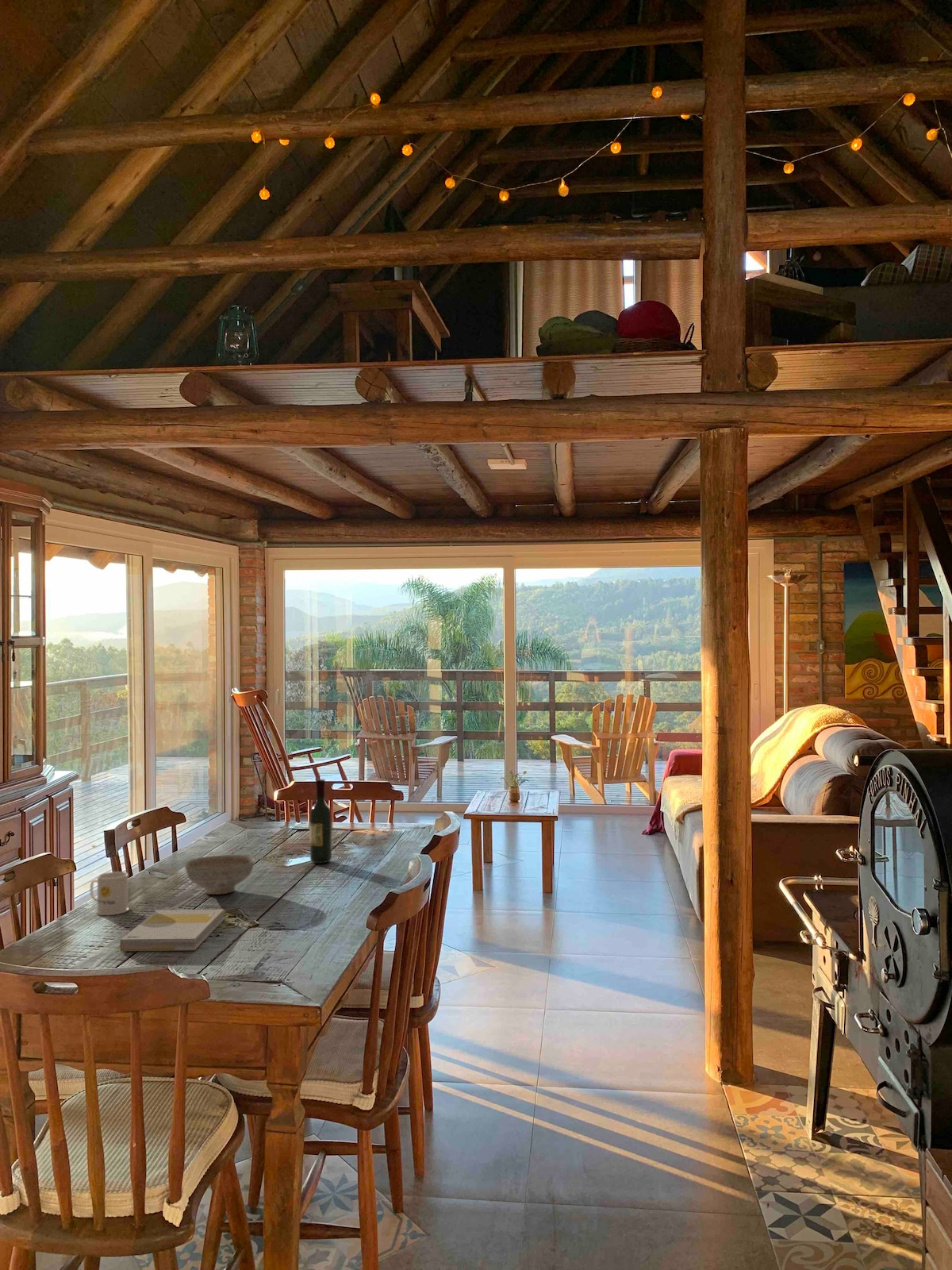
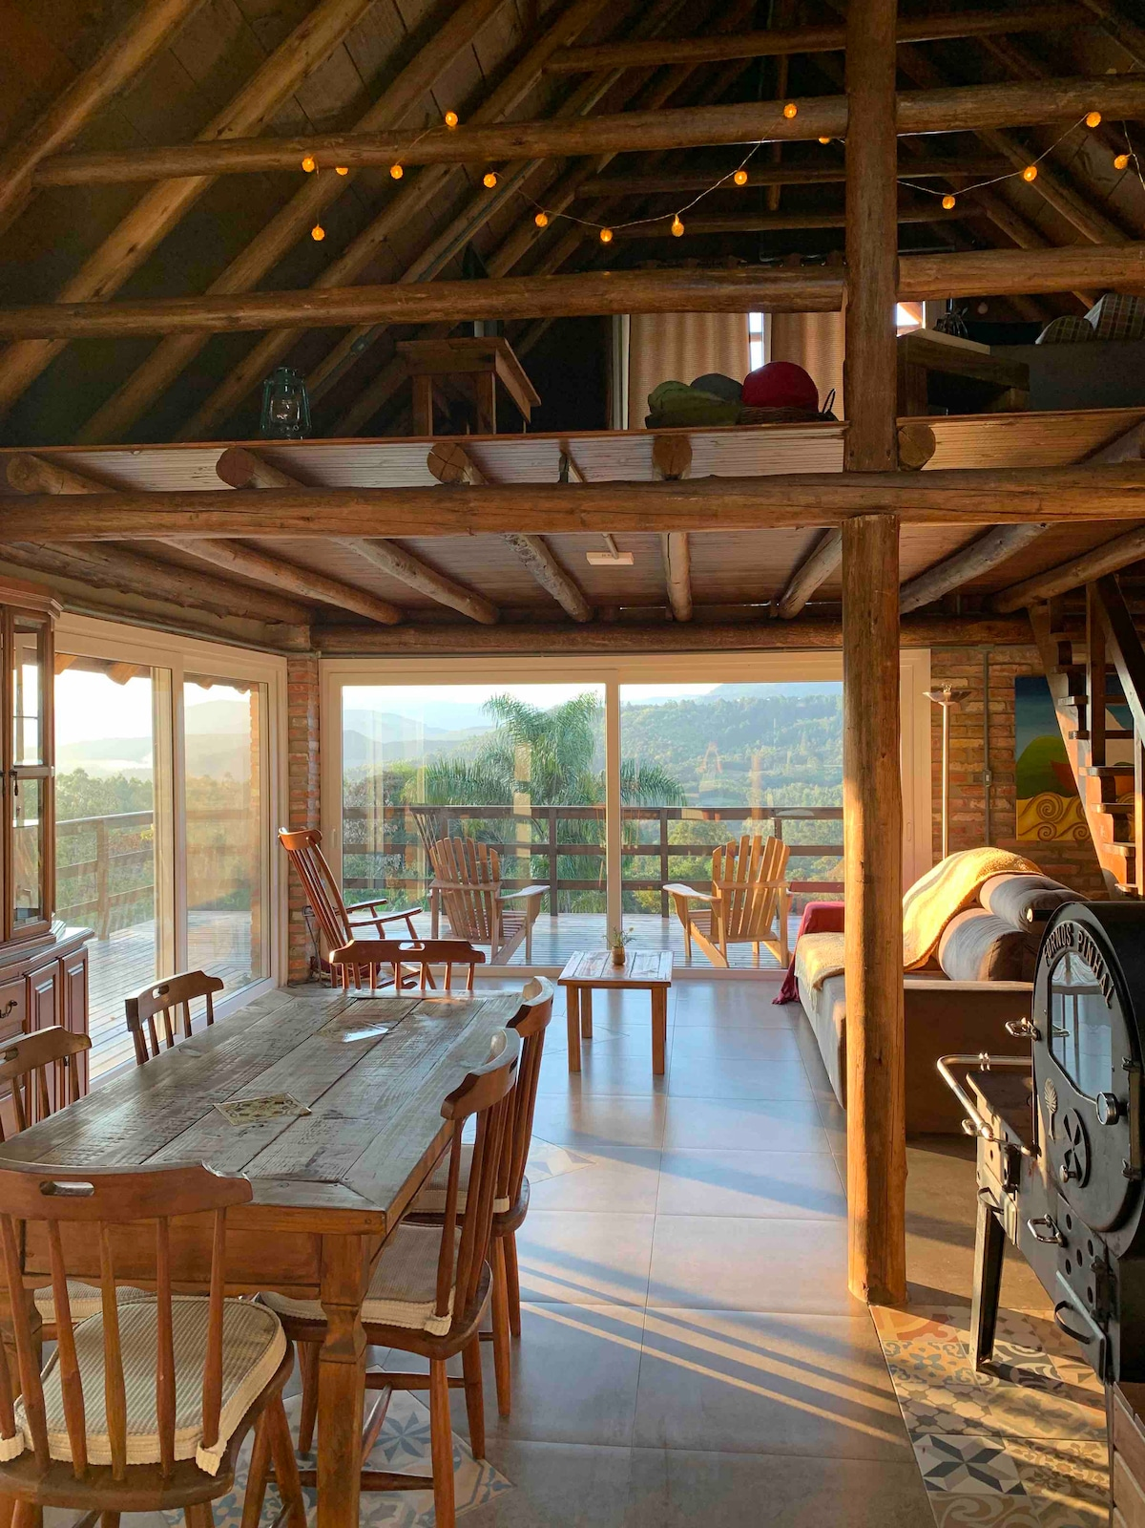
- wine bottle (321, 820)
- book (175, 929)
- decorative bowl (220, 876)
- mug (108, 892)
